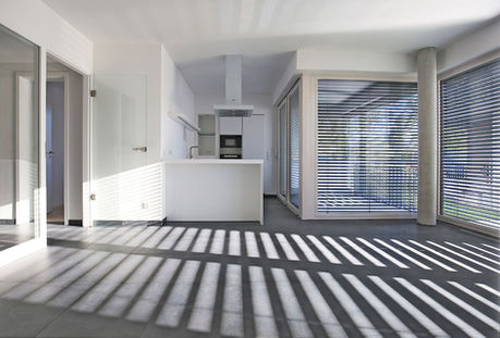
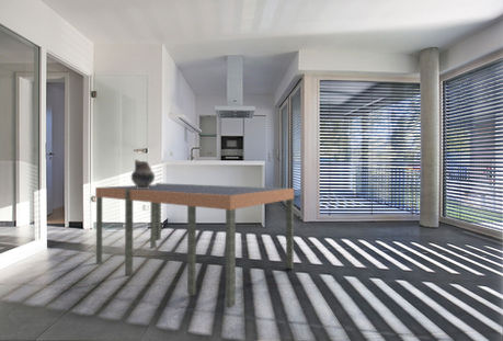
+ dining table (187, 225)
+ ceramic jug (142, 173)
